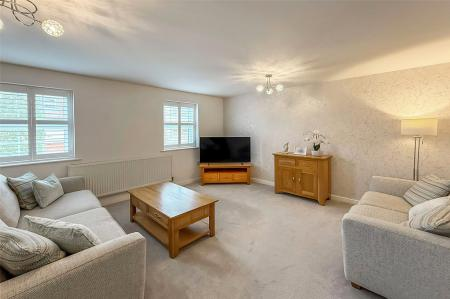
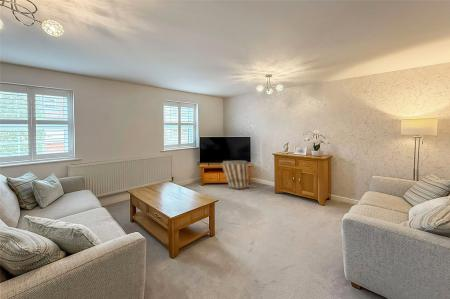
+ basket (234, 174)
